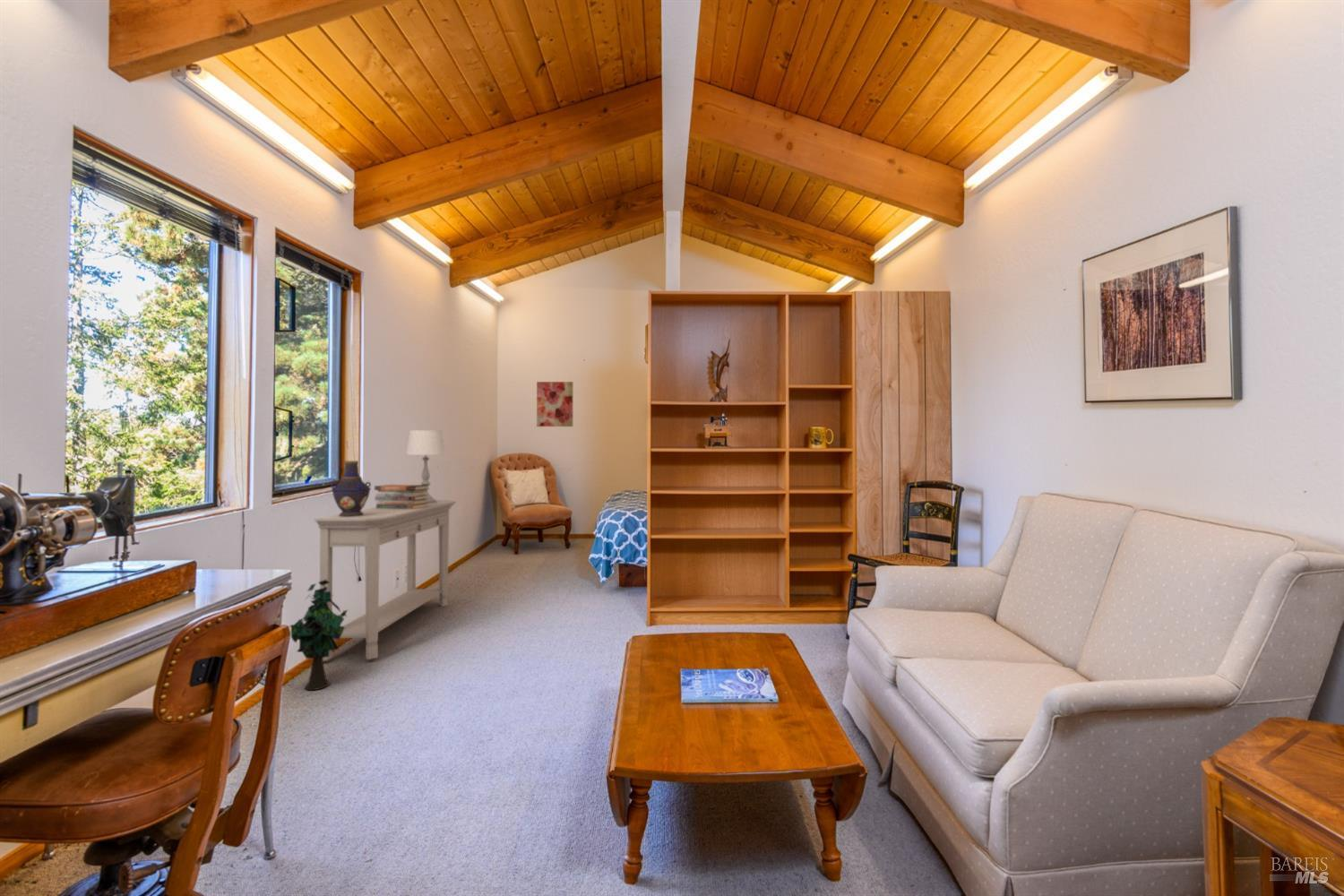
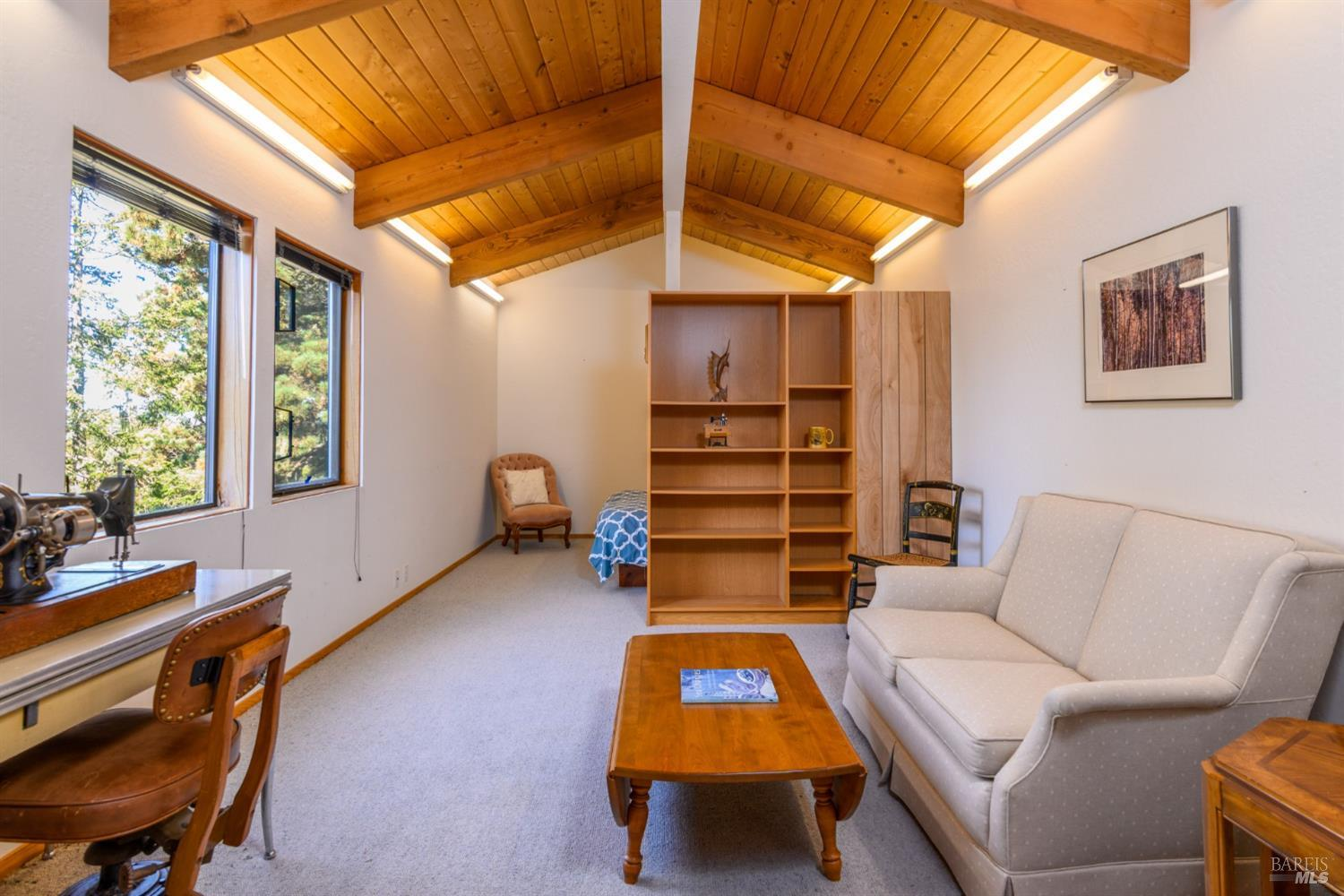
- book stack (401, 495)
- decorative plant (317, 633)
- console table (407, 568)
- wall art (555, 404)
- table lamp (426, 466)
- vase (351, 487)
